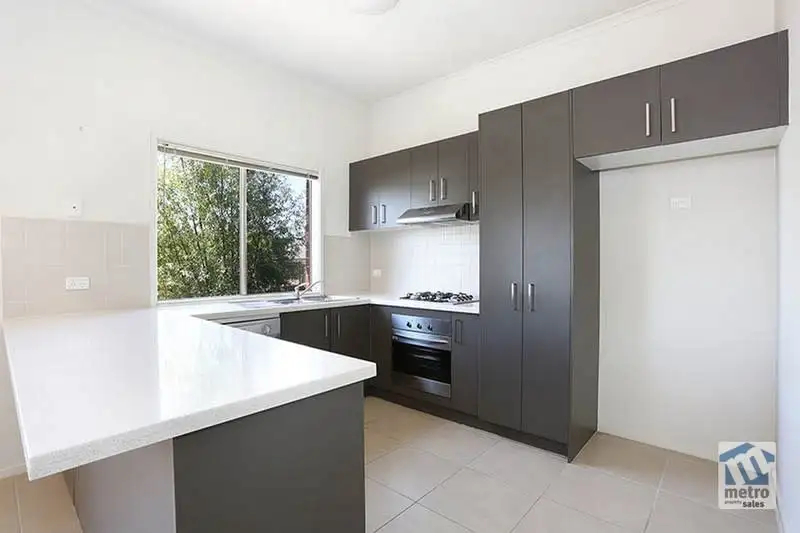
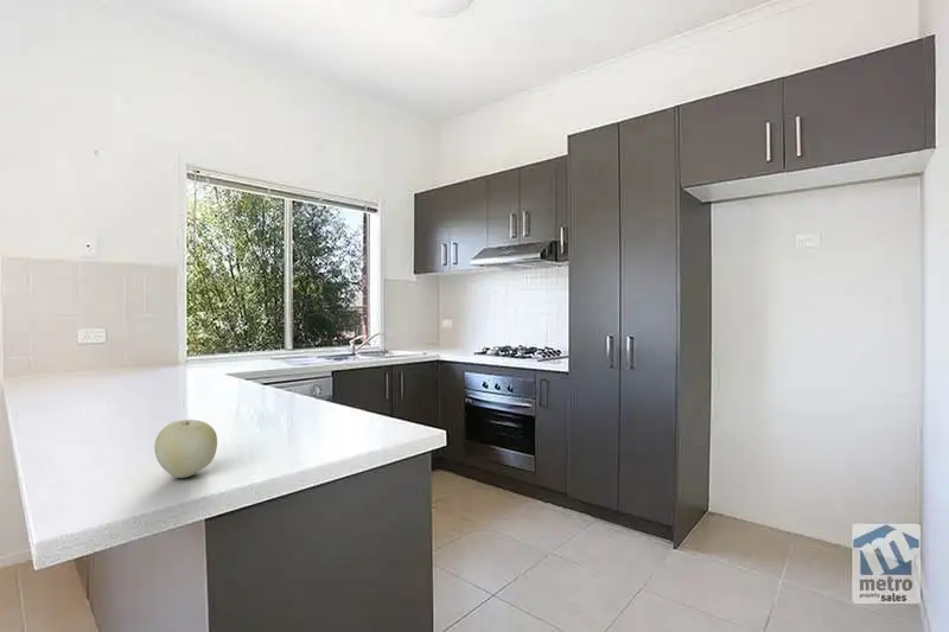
+ fruit (186, 447)
